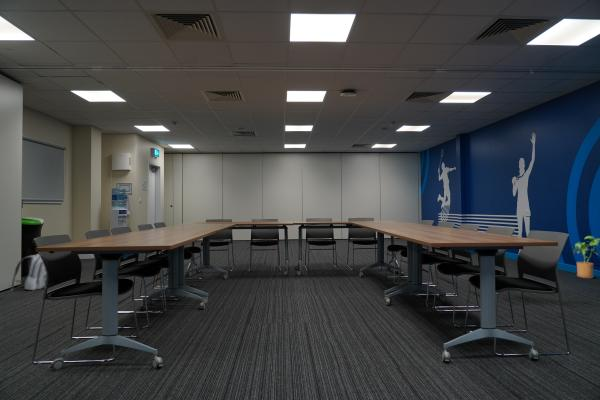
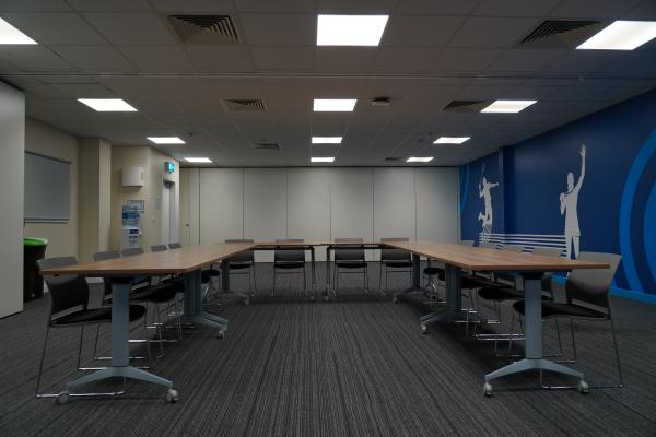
- backpack (38, 269)
- house plant (584, 257)
